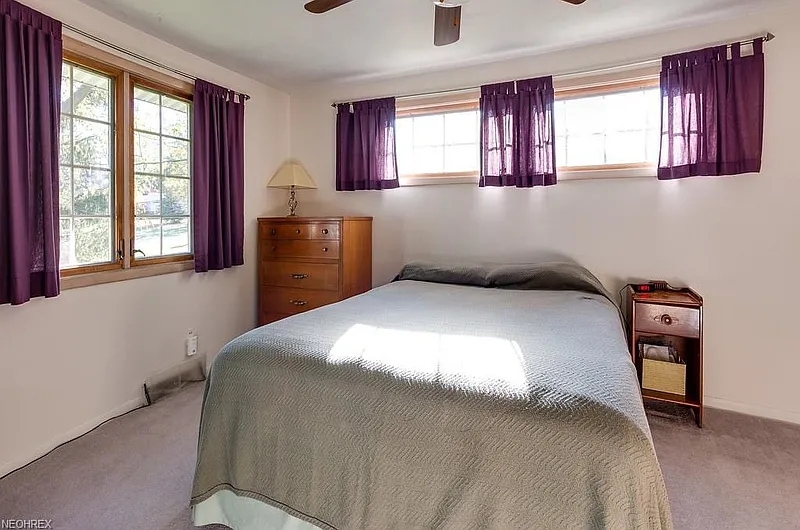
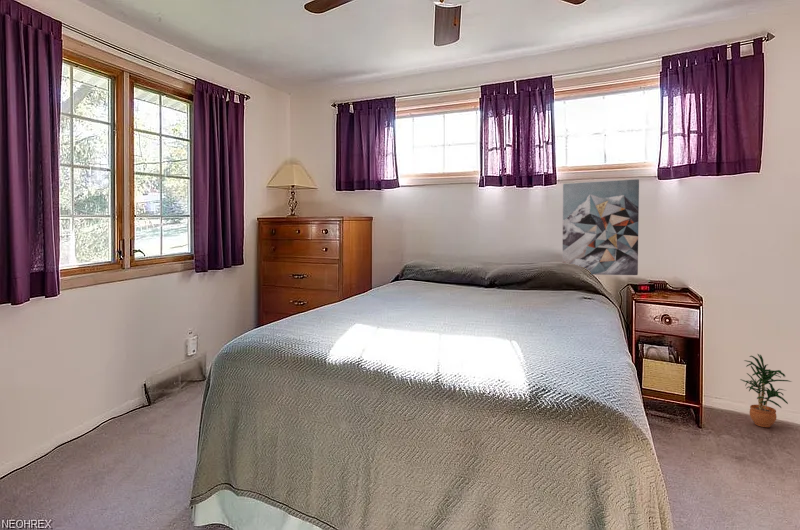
+ wall art (599, 228)
+ potted plant (765, 389)
